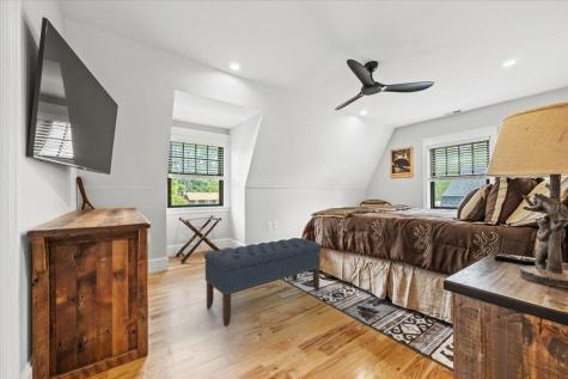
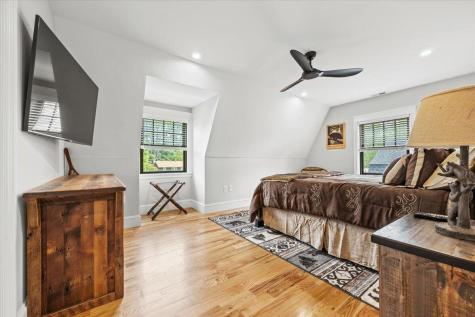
- bench (267, 271)
